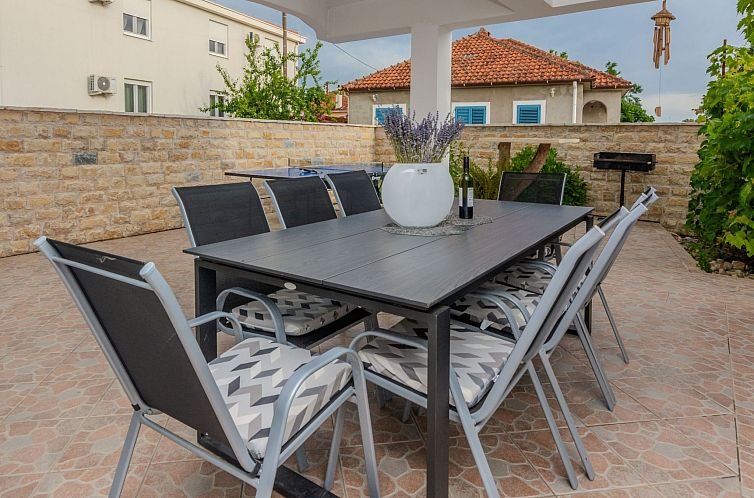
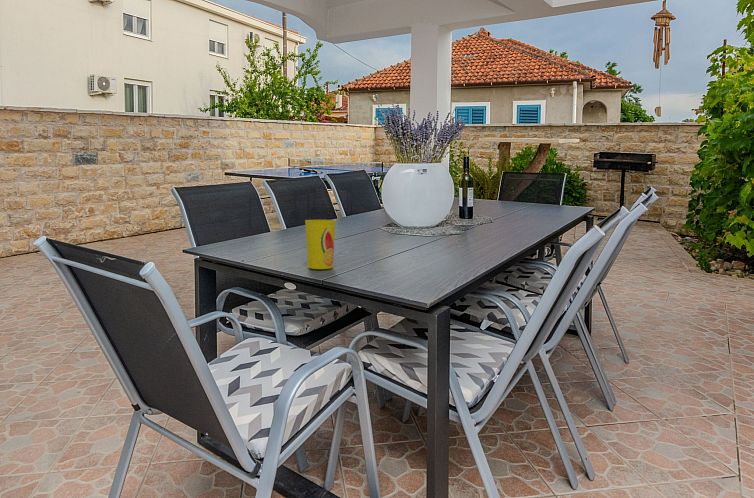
+ cup (320, 244)
